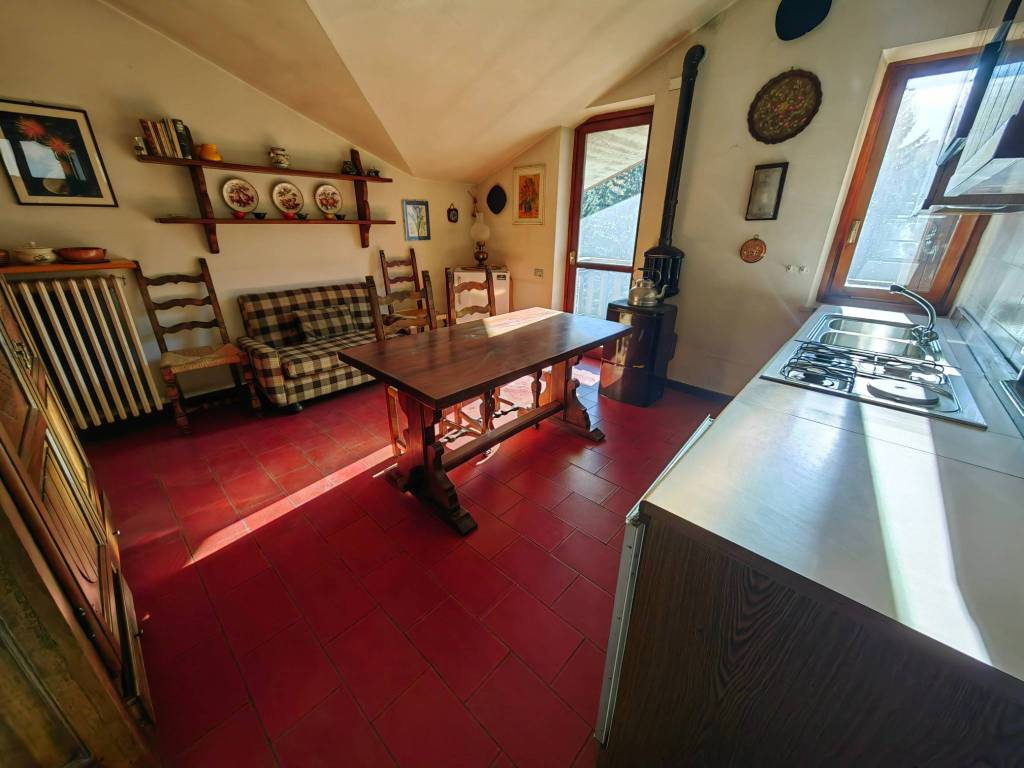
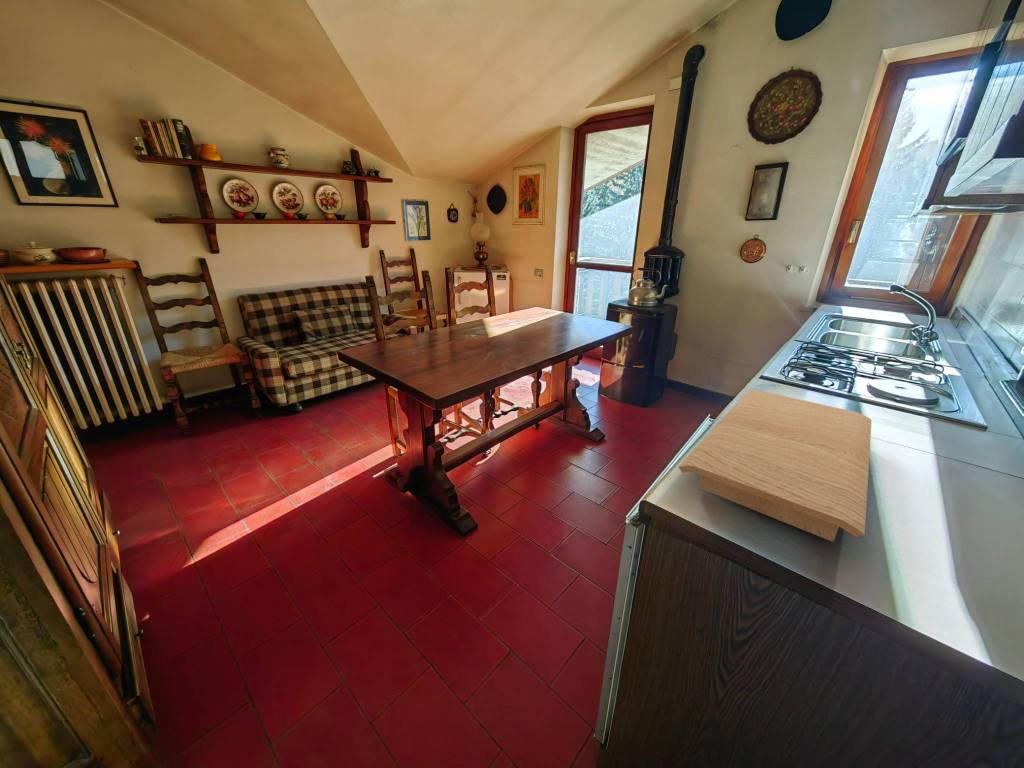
+ cutting board (784, 448)
